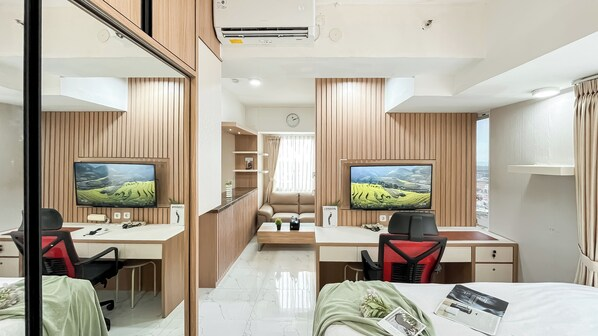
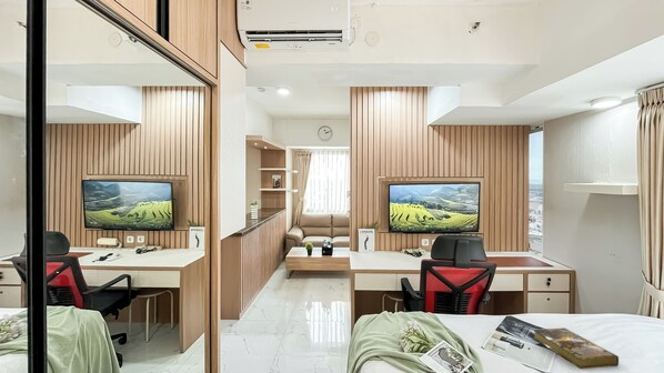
+ book (572, 345)
